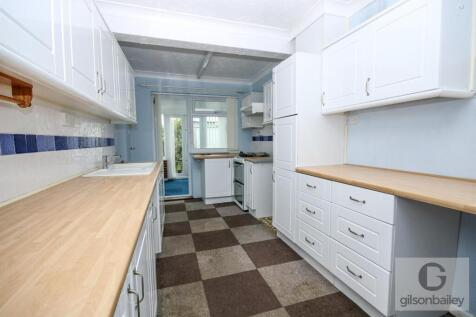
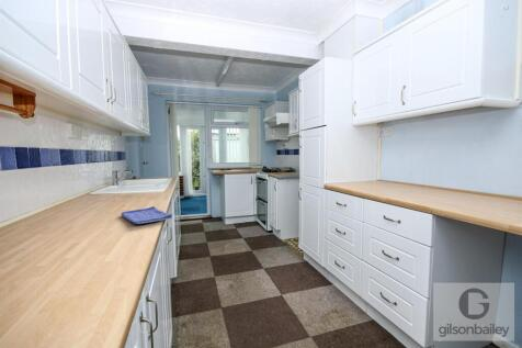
+ dish towel (146, 214)
